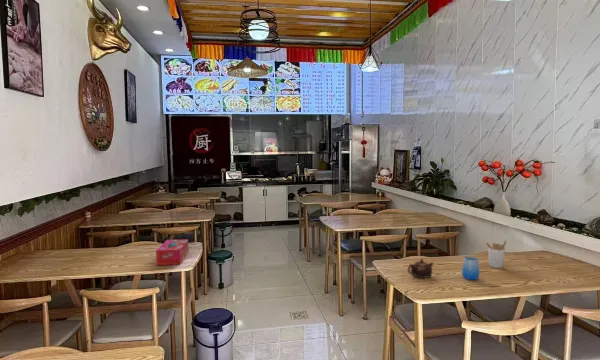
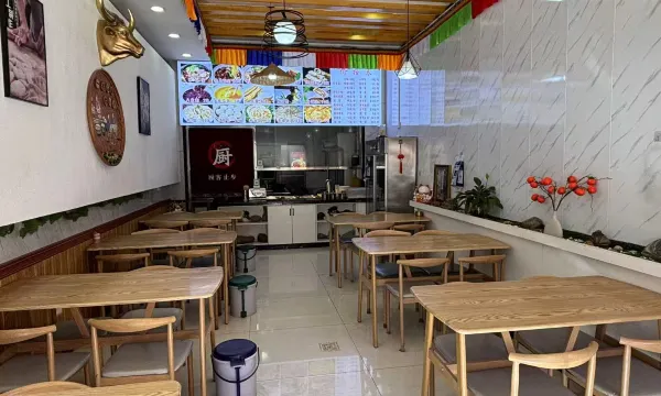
- tissue box (173, 251)
- cup (470, 268)
- teapot (420, 267)
- utensil holder (497, 253)
